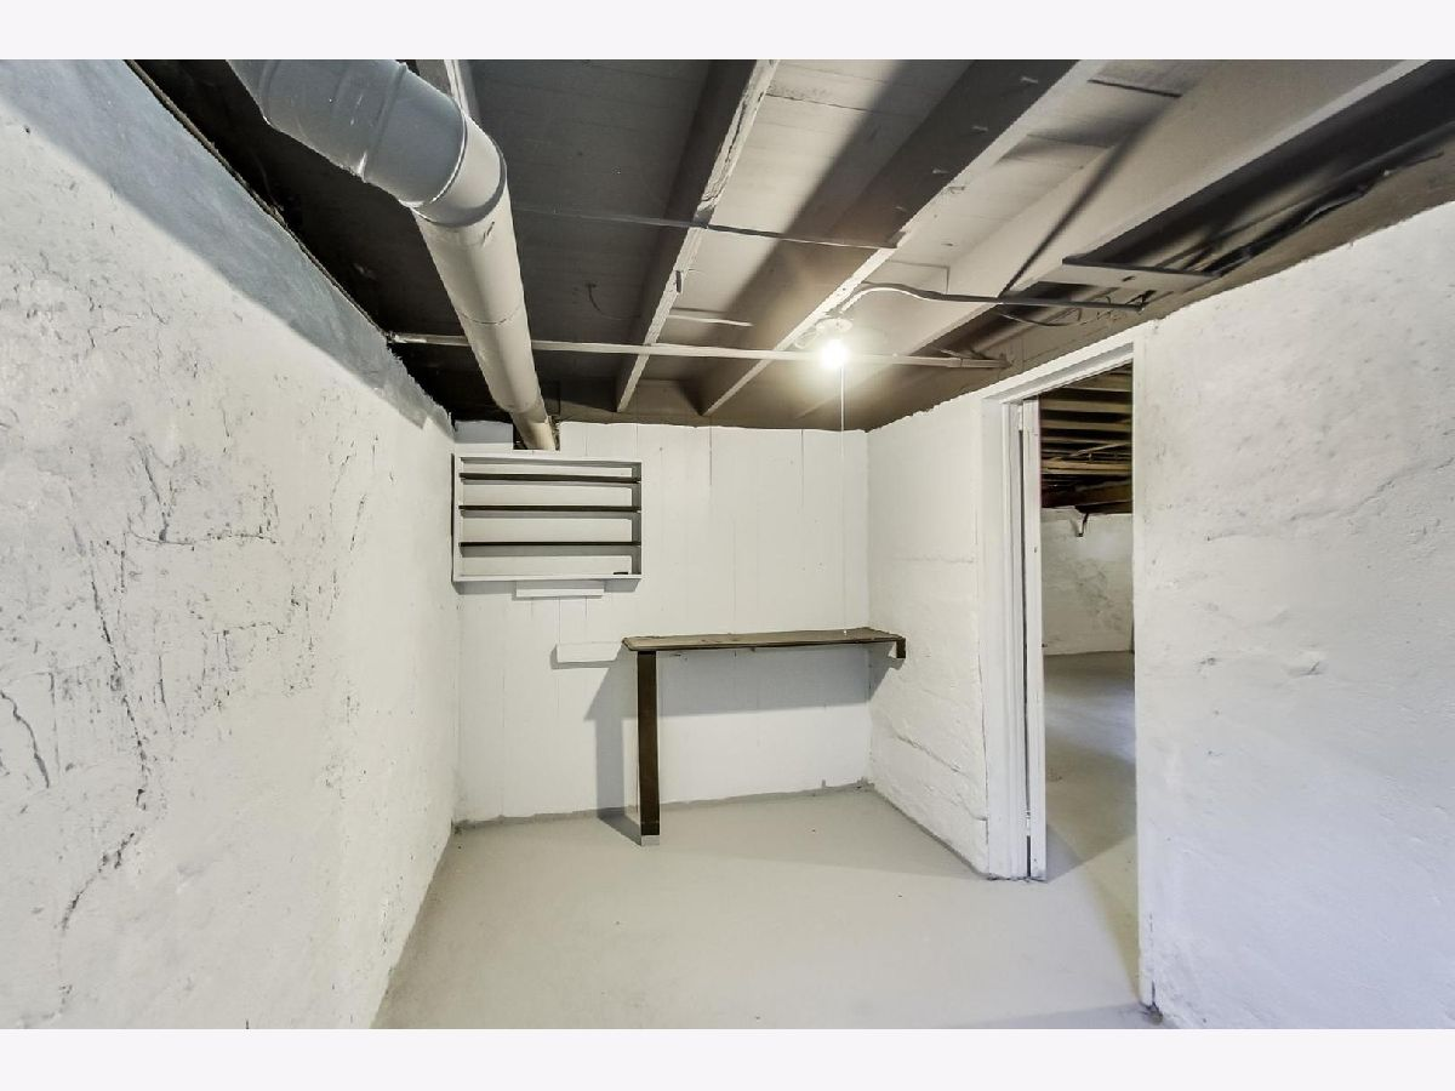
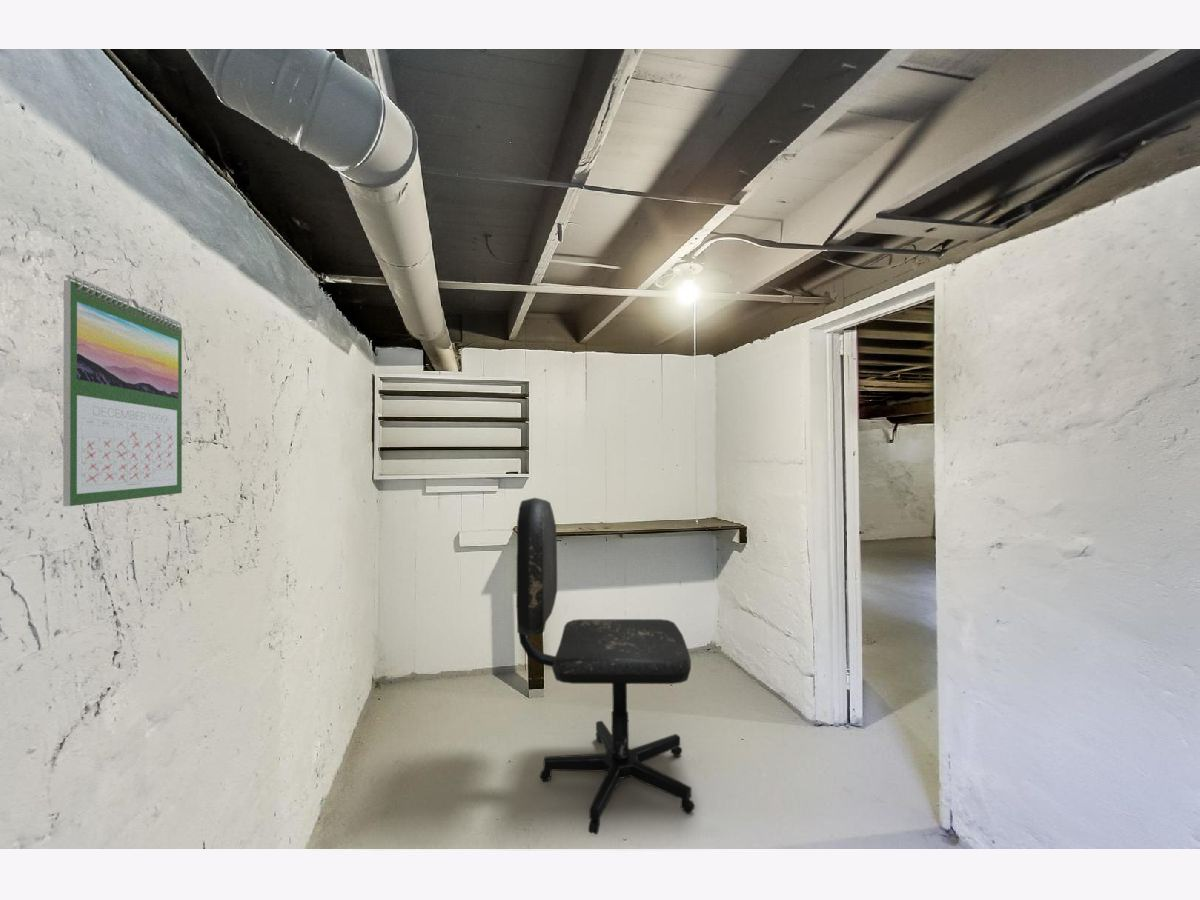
+ office chair (603, 638)
+ calendar (131, 398)
